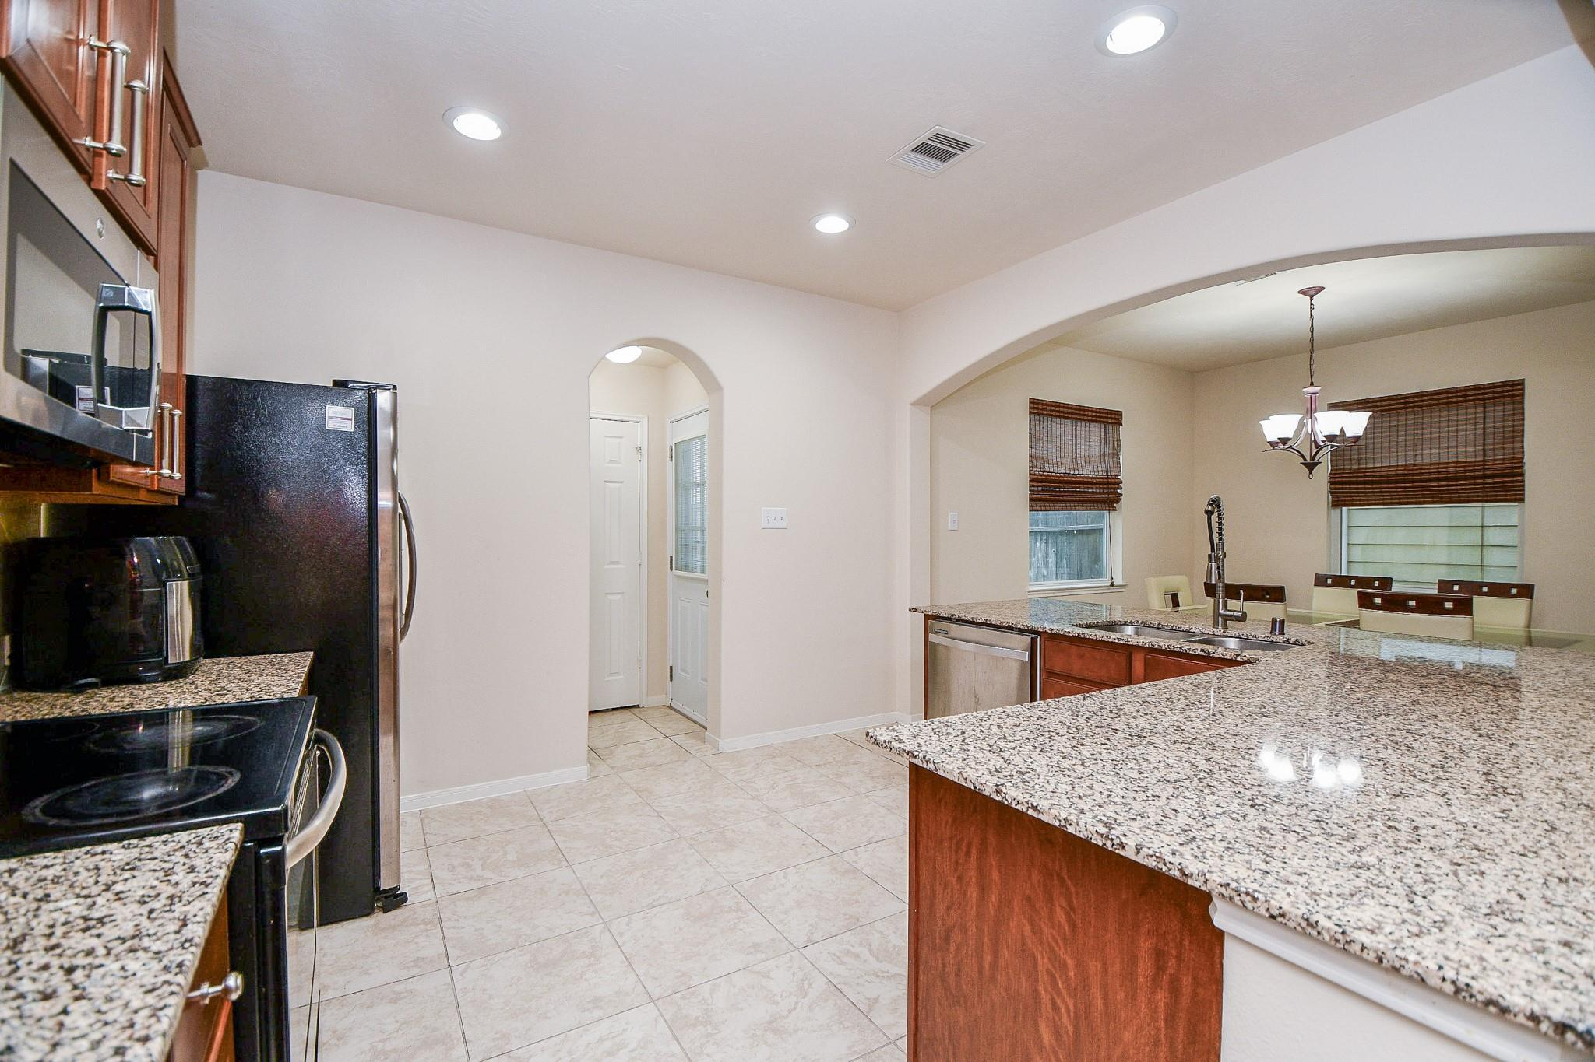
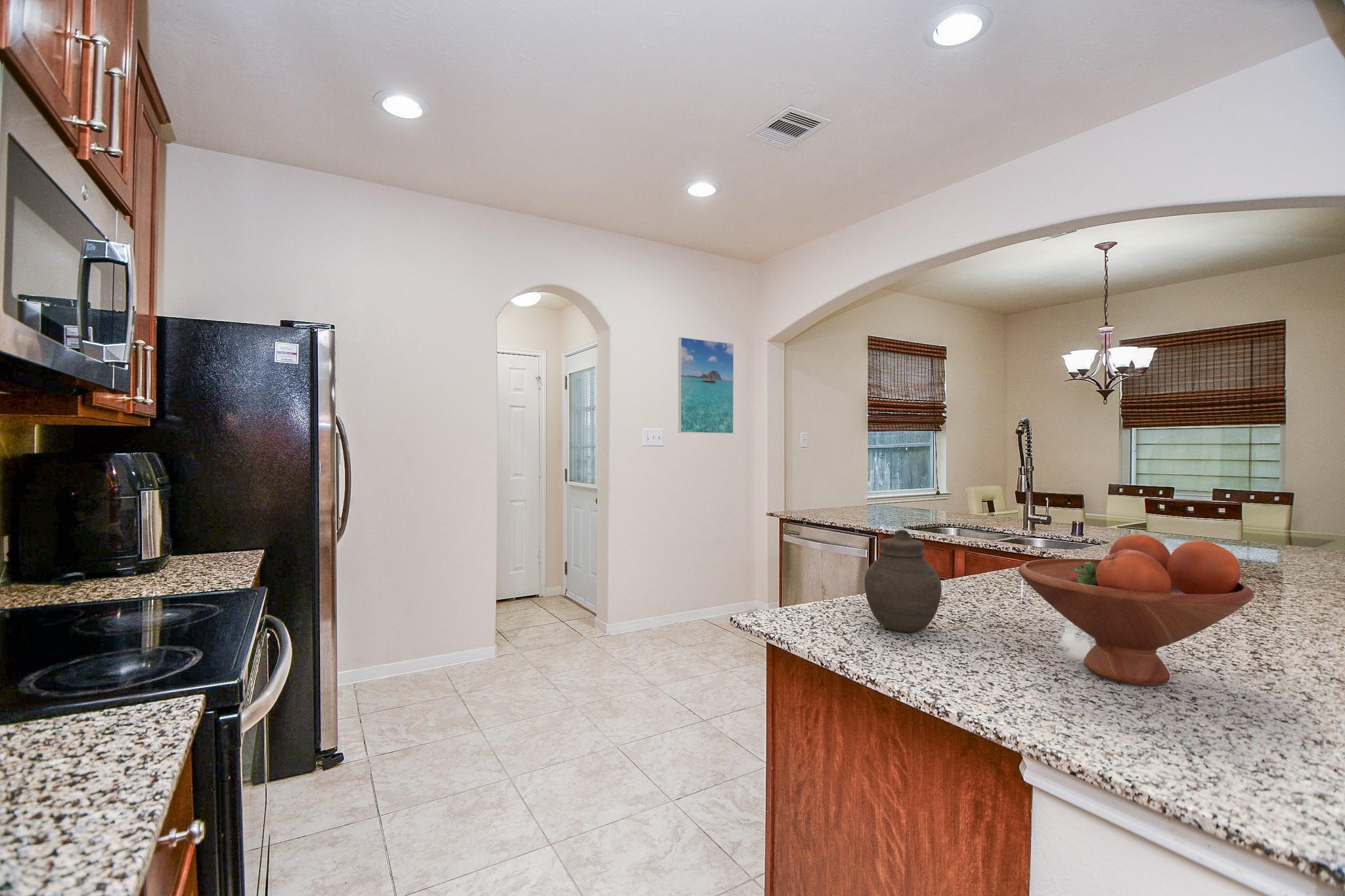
+ jar (902, 578)
+ fruit bowl (1125, 605)
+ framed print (706, 387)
